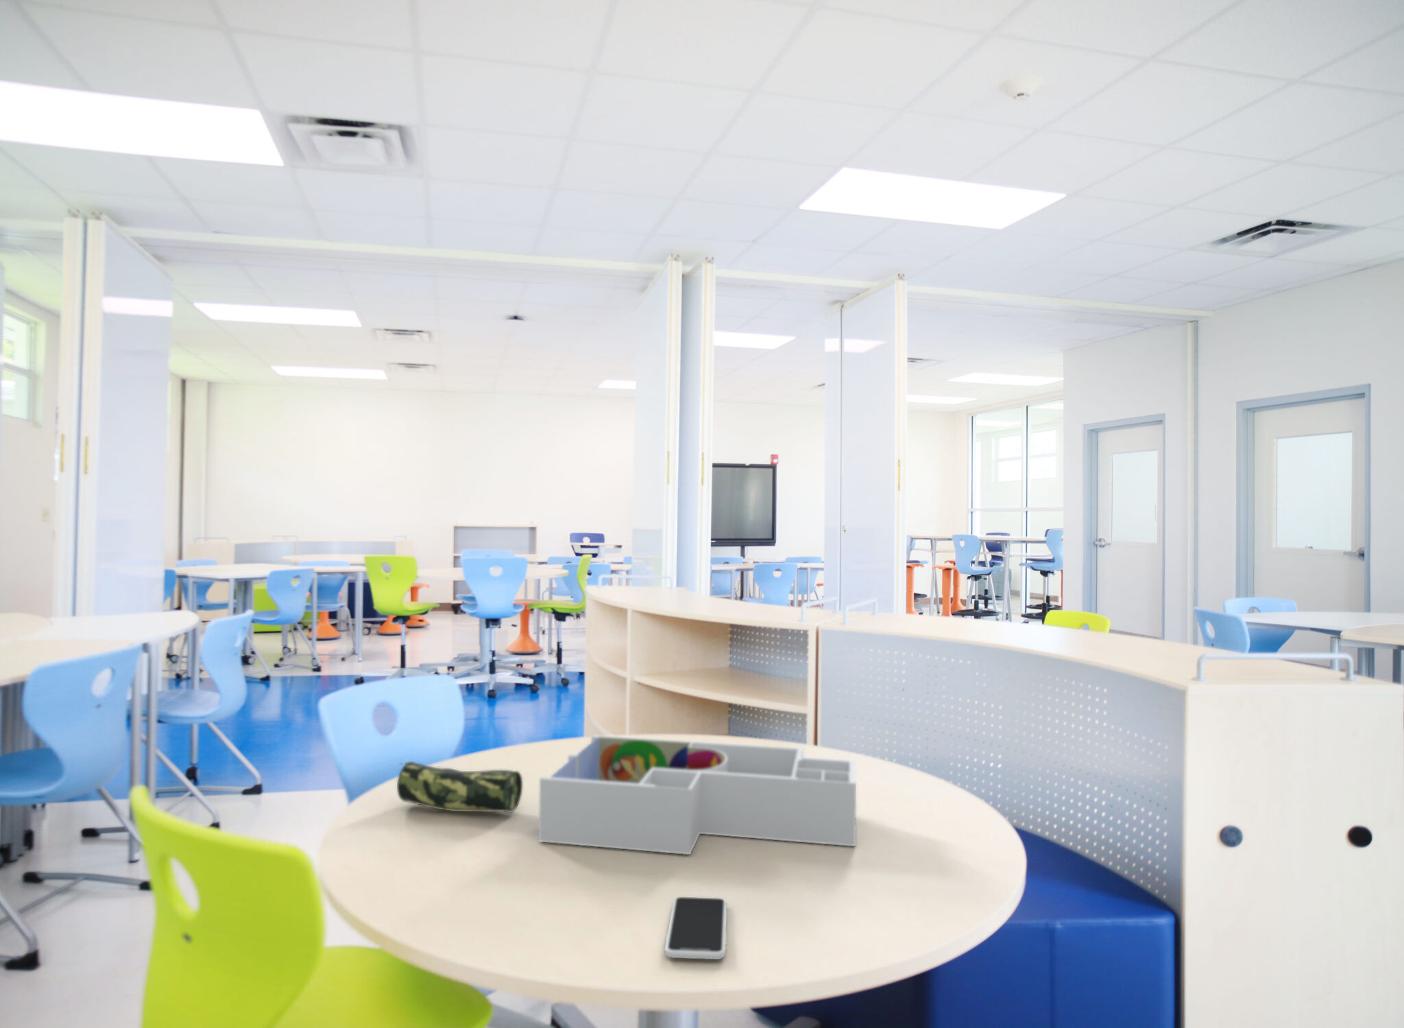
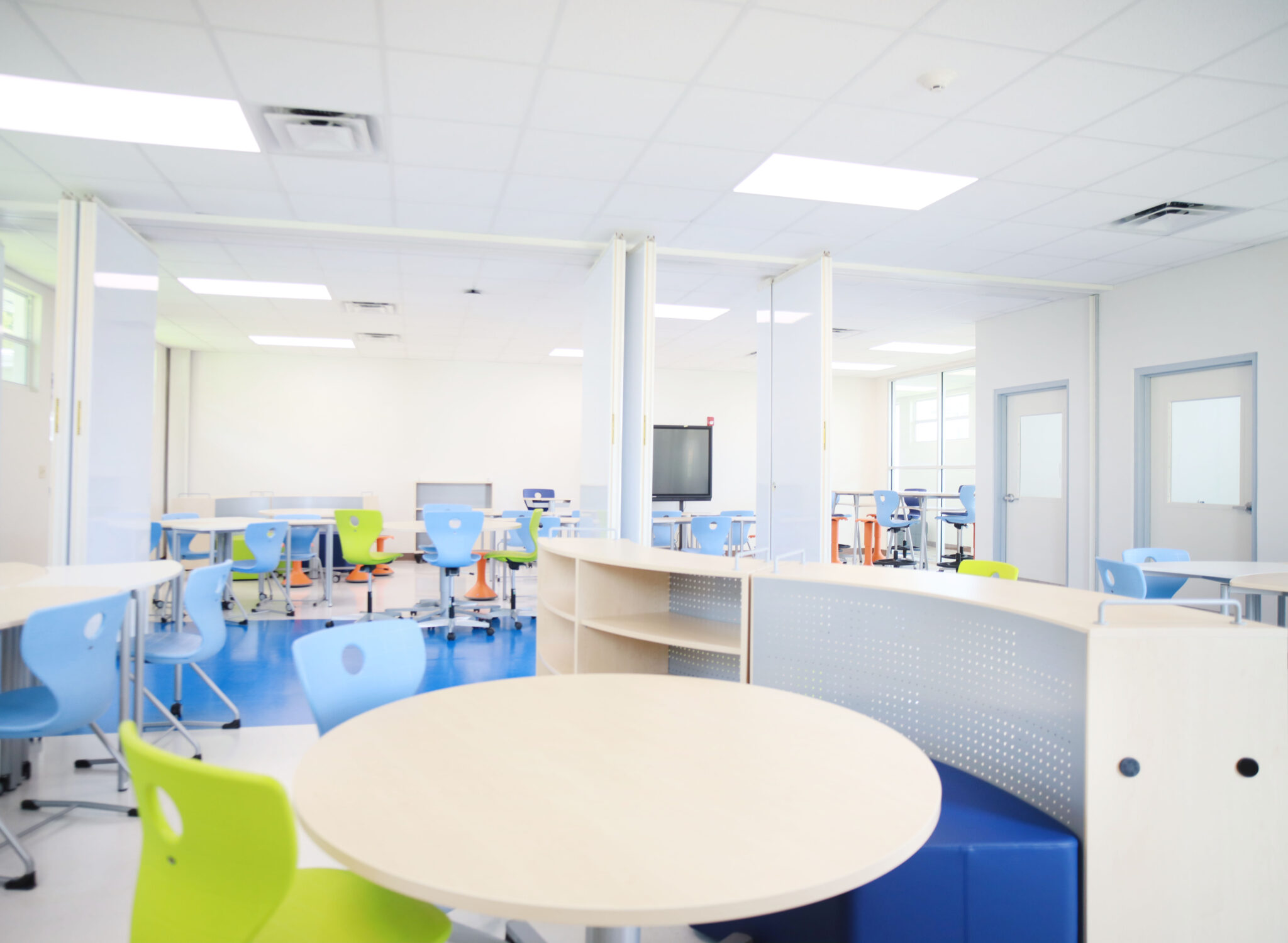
- pencil case (457, 787)
- desk organizer (707, 793)
- smartphone (698, 926)
